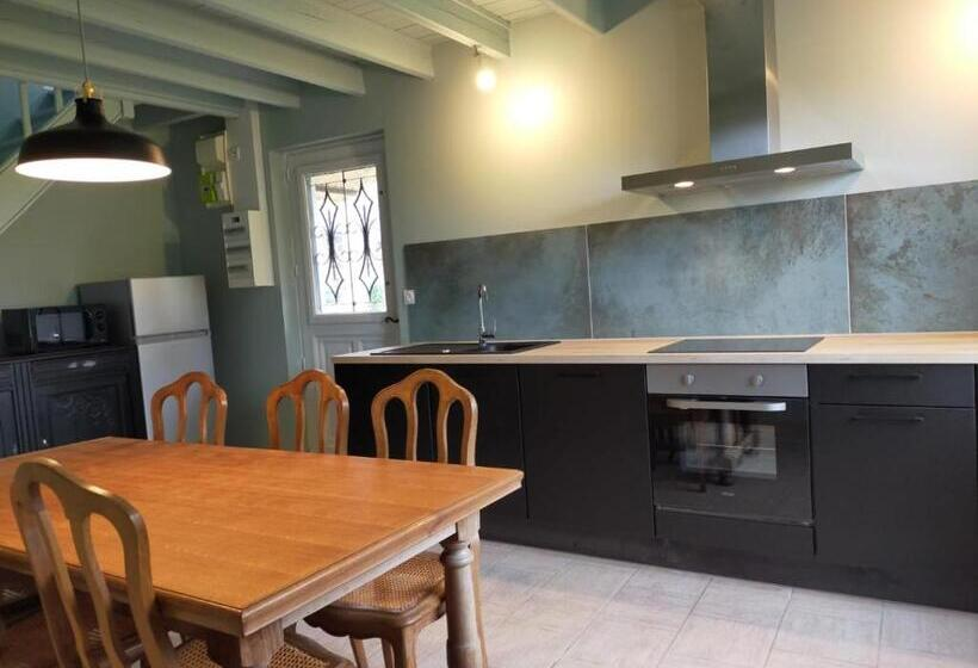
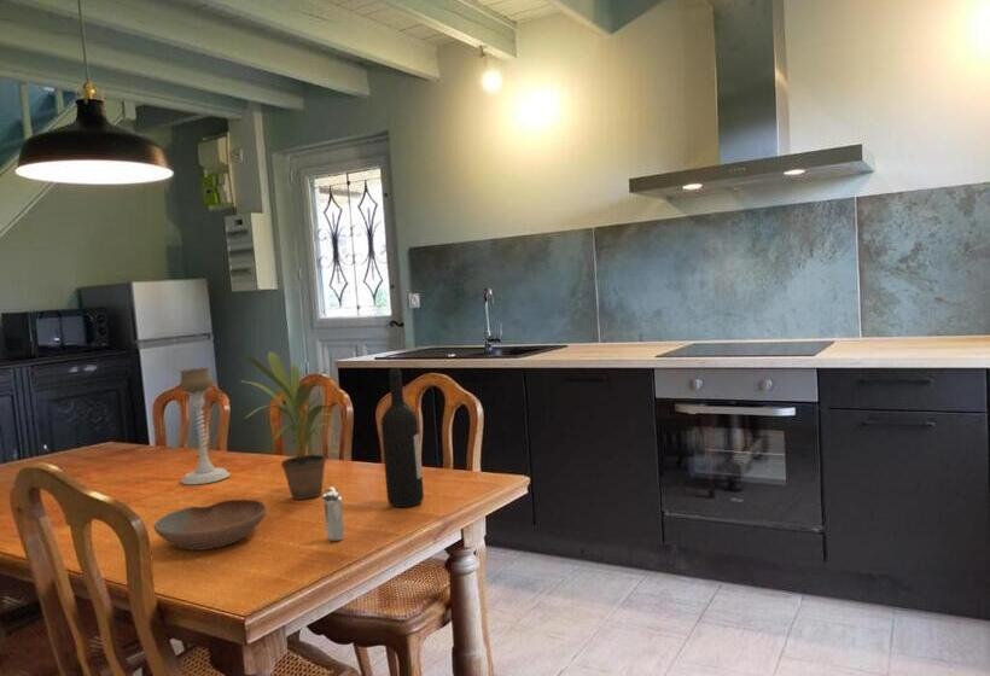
+ shaker (333, 513)
+ bowl (212, 526)
+ wine bottle (400, 436)
+ potted plant (293, 422)
+ candle holder (199, 424)
